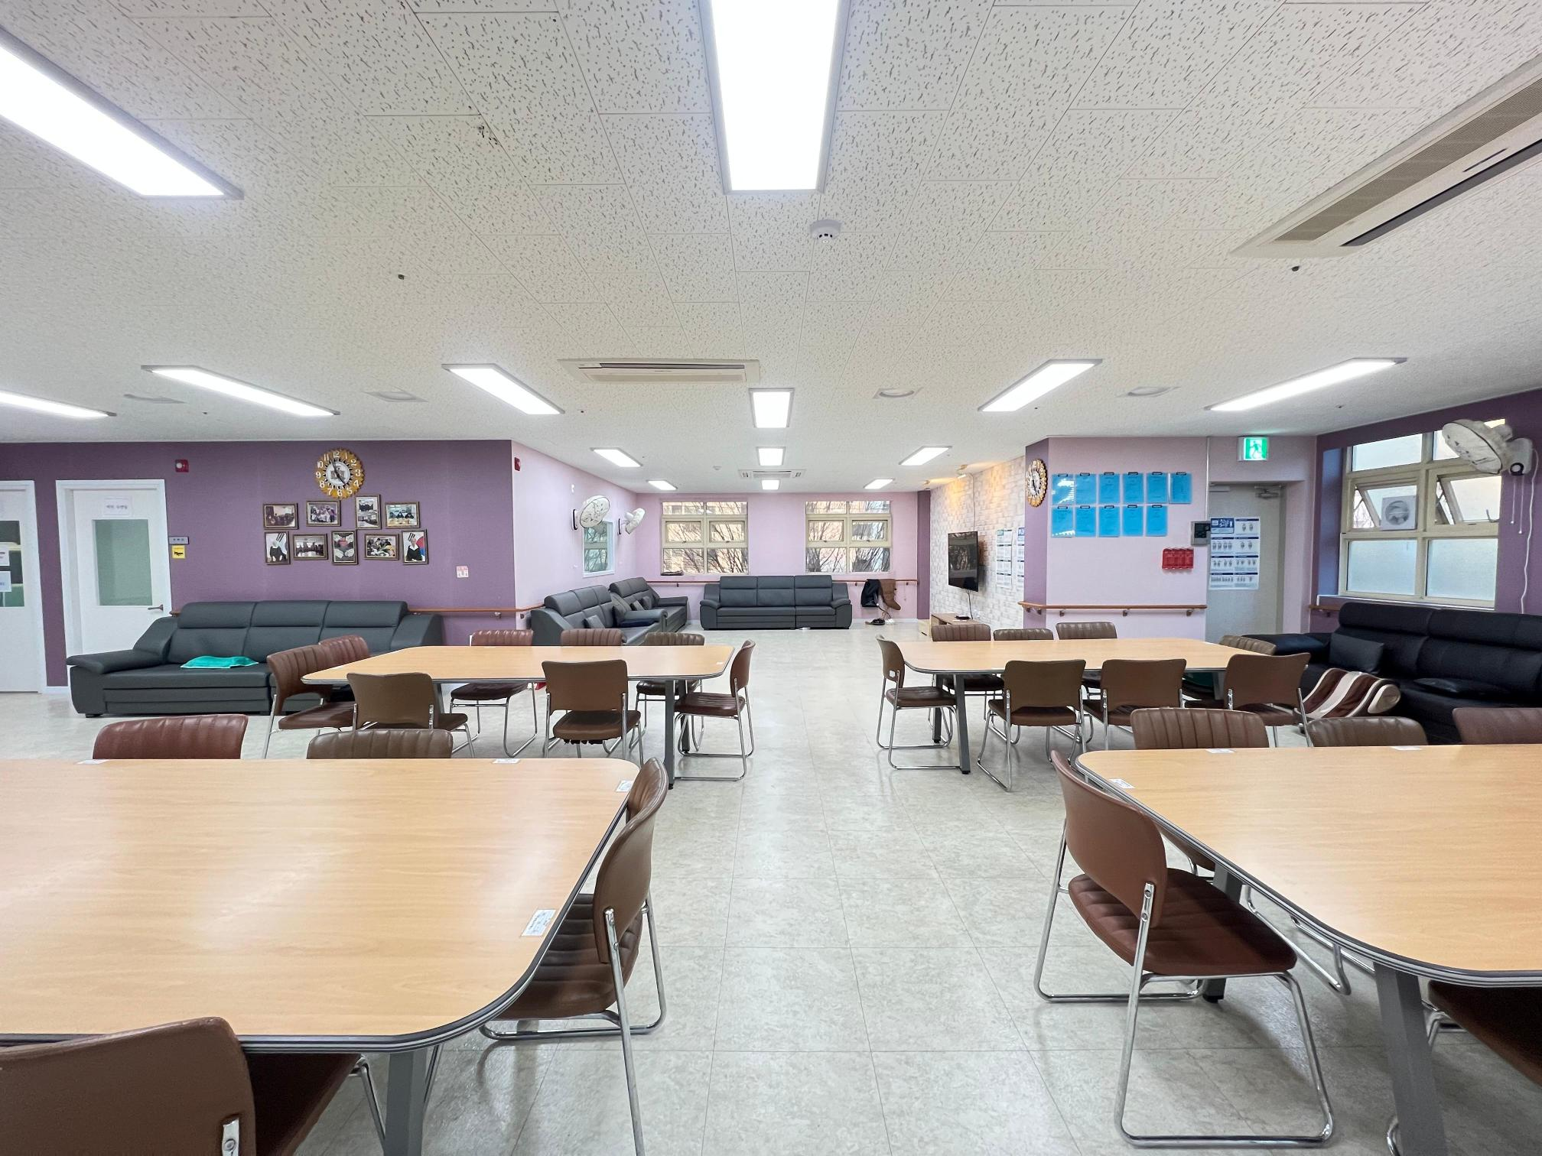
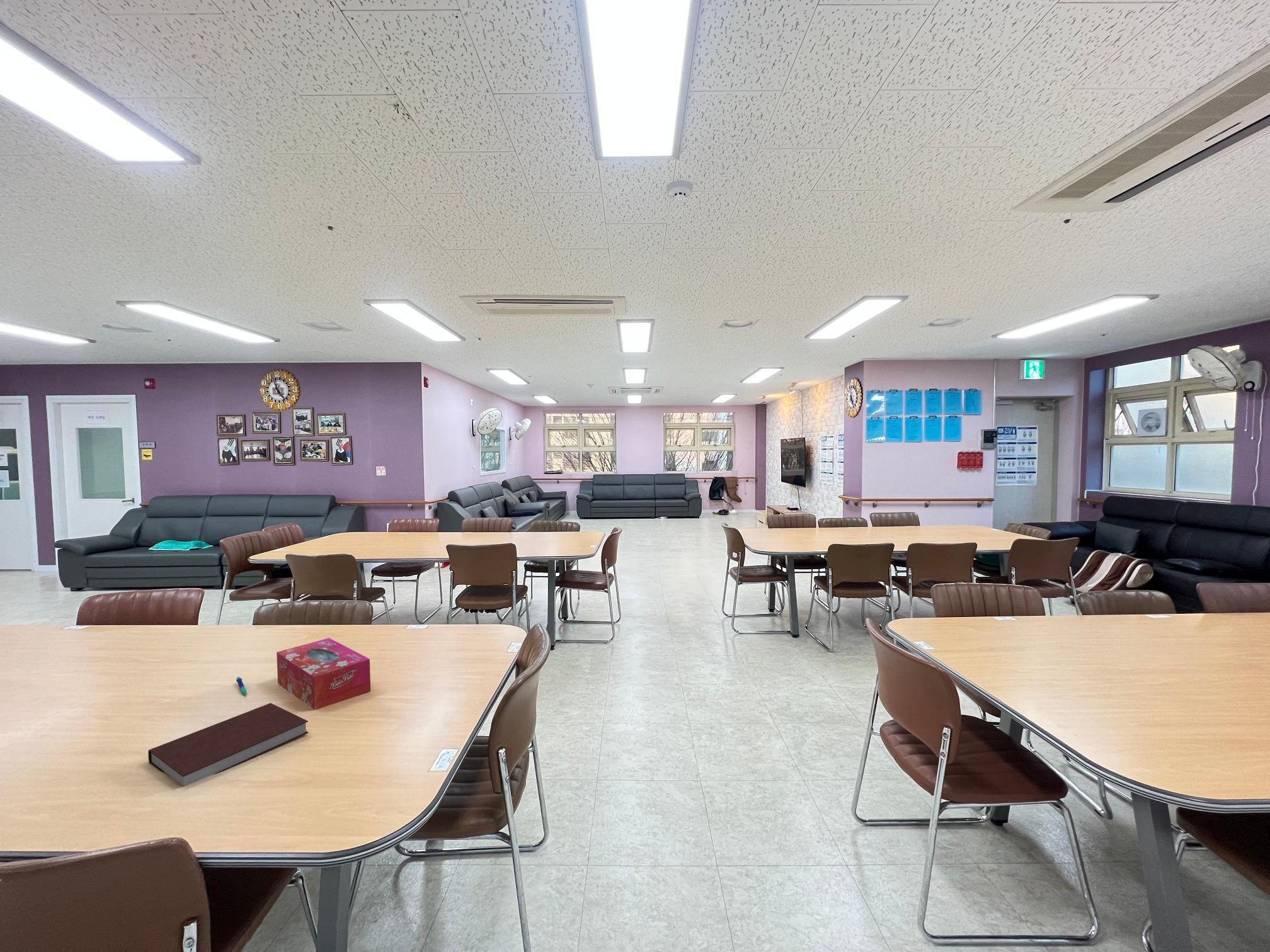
+ pen (241, 686)
+ notebook (232, 740)
+ tissue box (323, 671)
